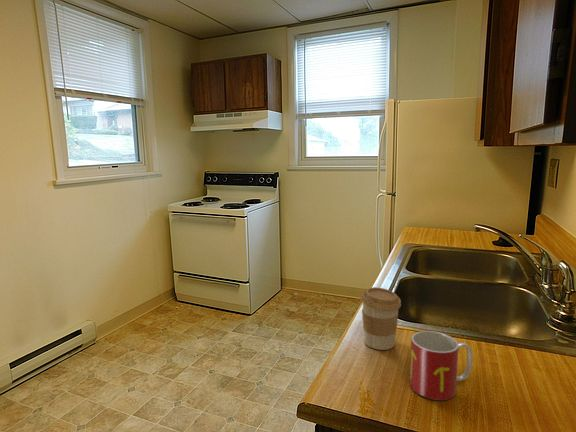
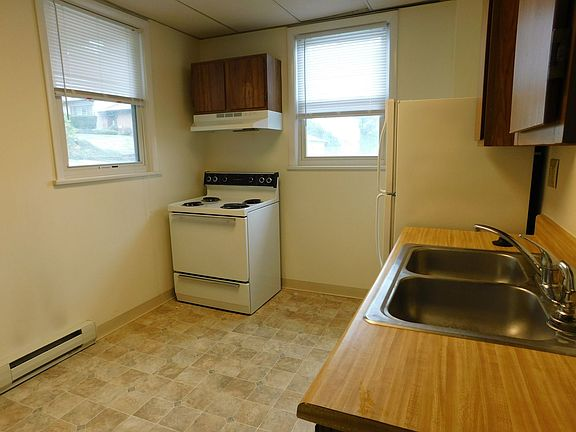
- mug (441, 363)
- coffee cup (380, 317)
